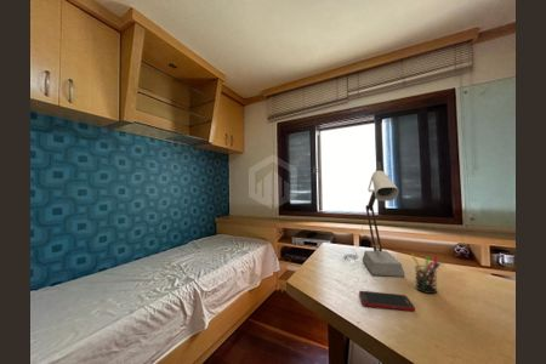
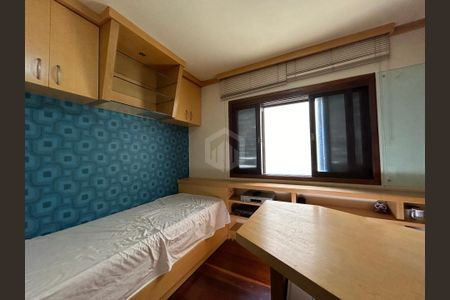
- pen holder (427, 271)
- cell phone (385, 300)
- desk lamp (372, 216)
